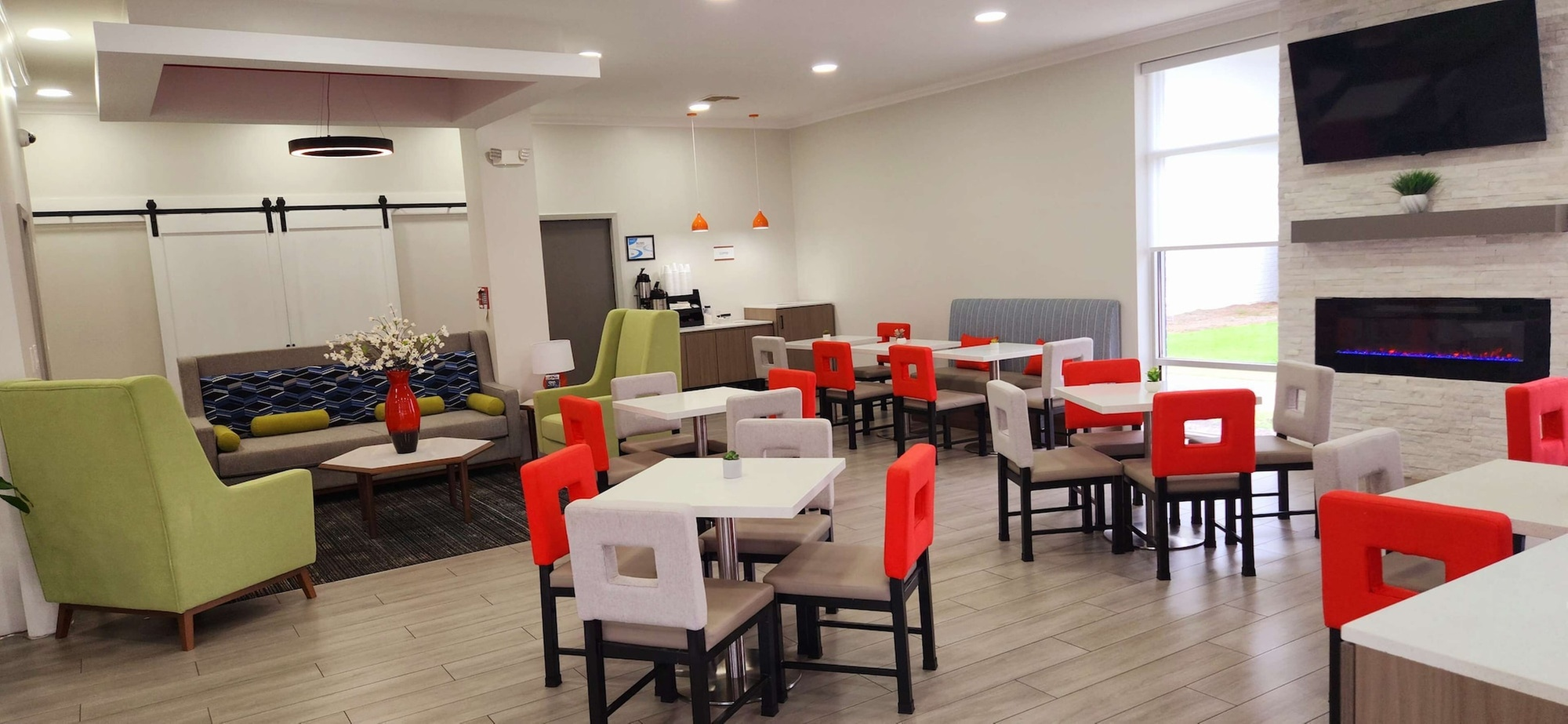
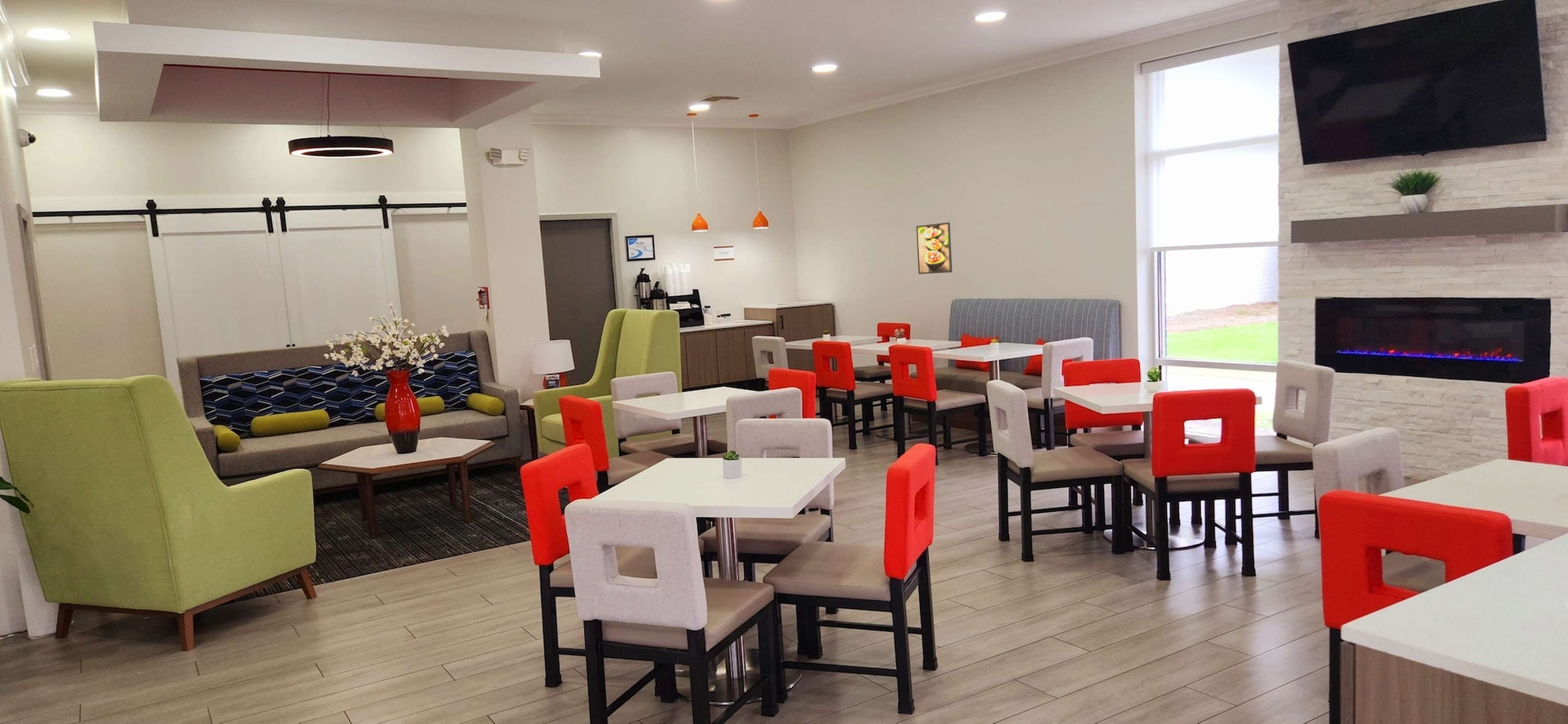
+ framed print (934, 249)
